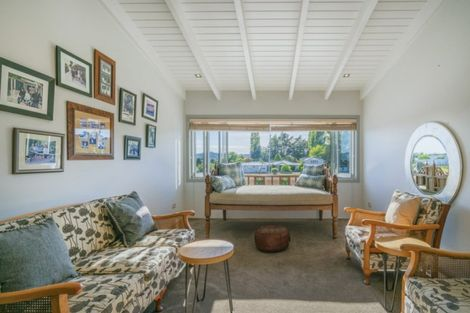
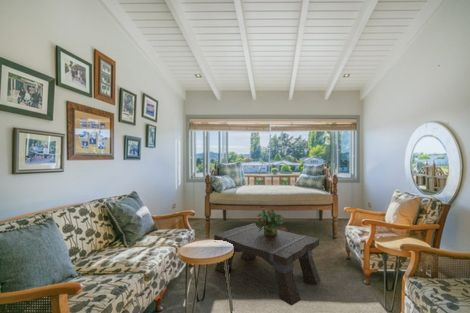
+ coffee table (265, 255)
+ potted plant (270, 220)
